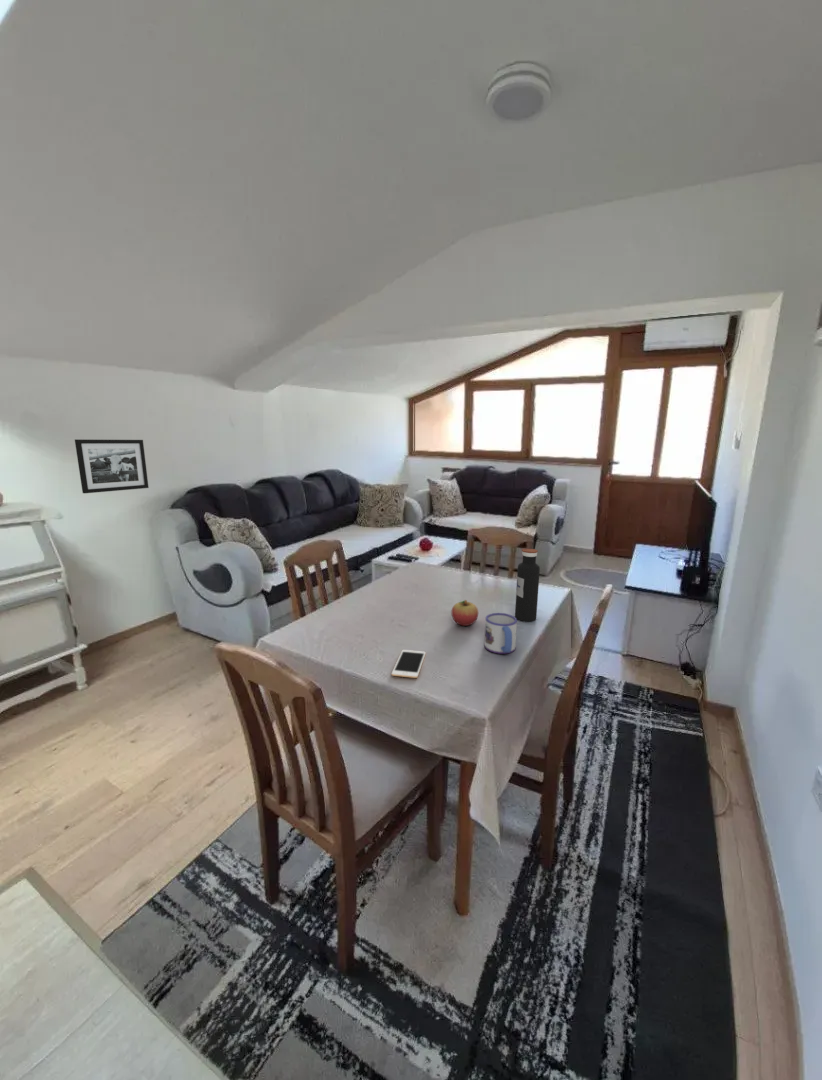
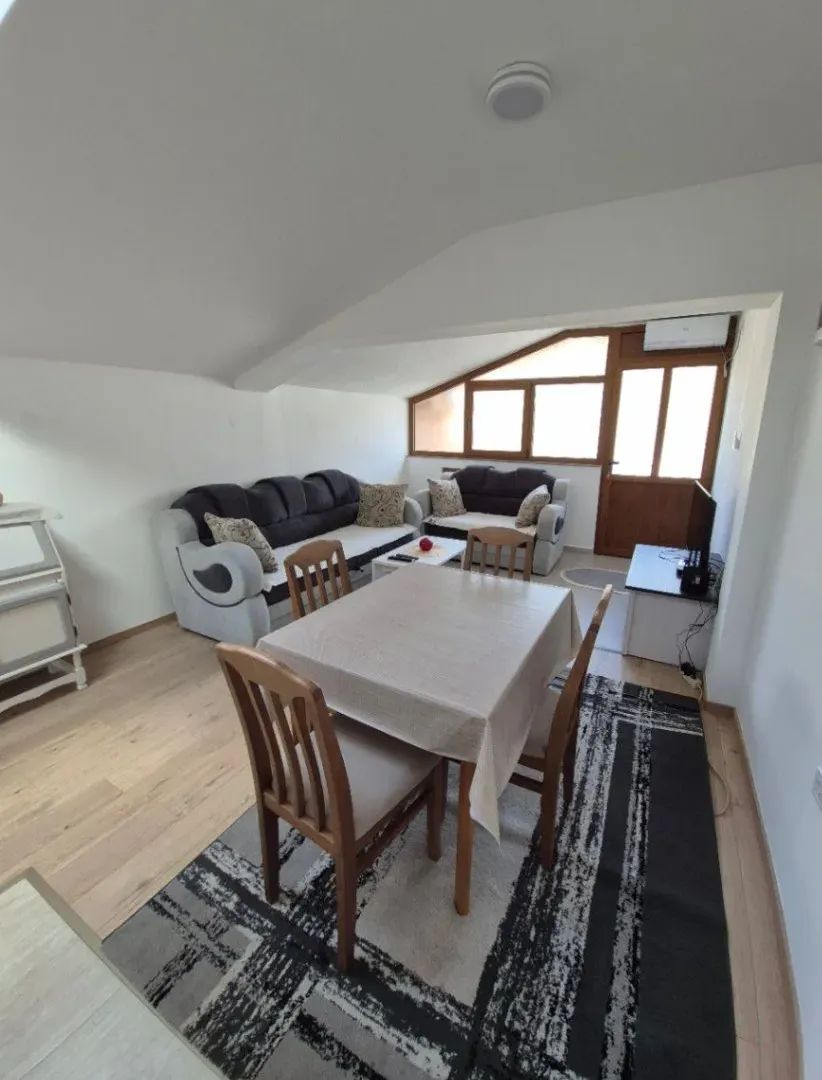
- picture frame (114, 465)
- mug (502, 635)
- cell phone (409, 663)
- water bottle (527, 584)
- fruit (464, 610)
